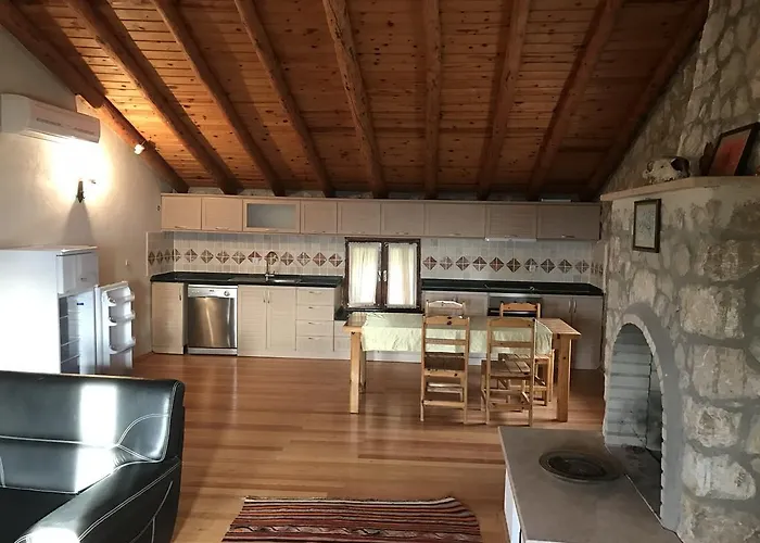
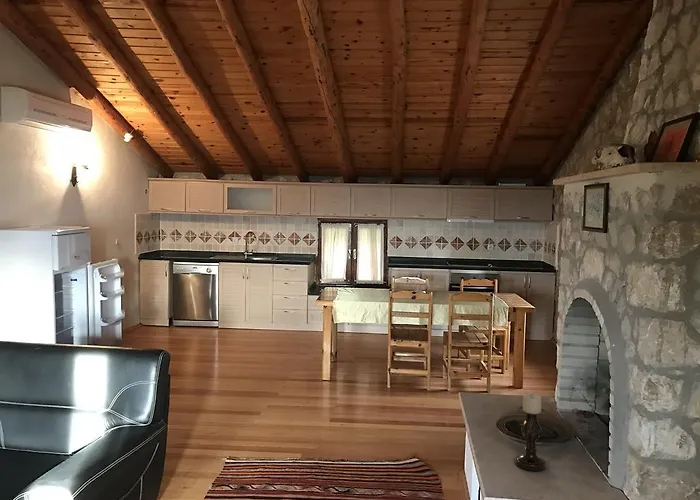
+ candle holder (531, 428)
